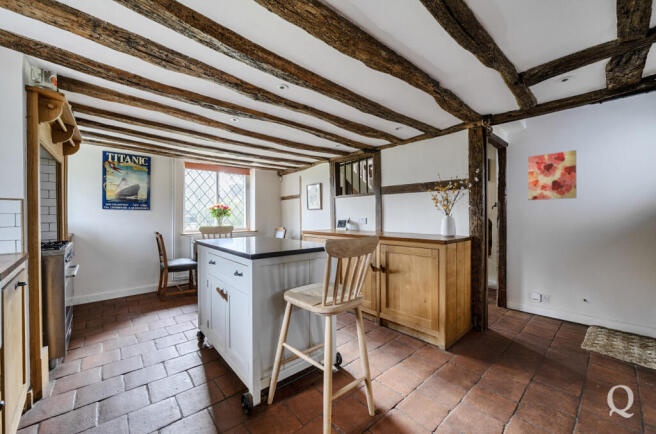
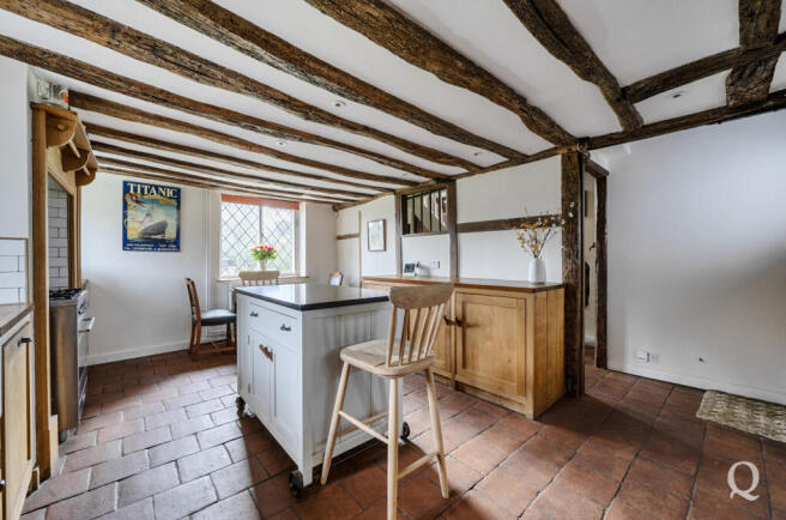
- wall art (551, 176)
